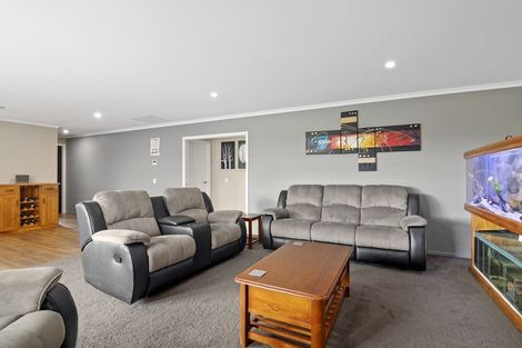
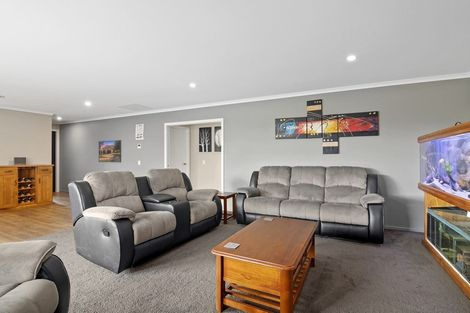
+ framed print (109, 151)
